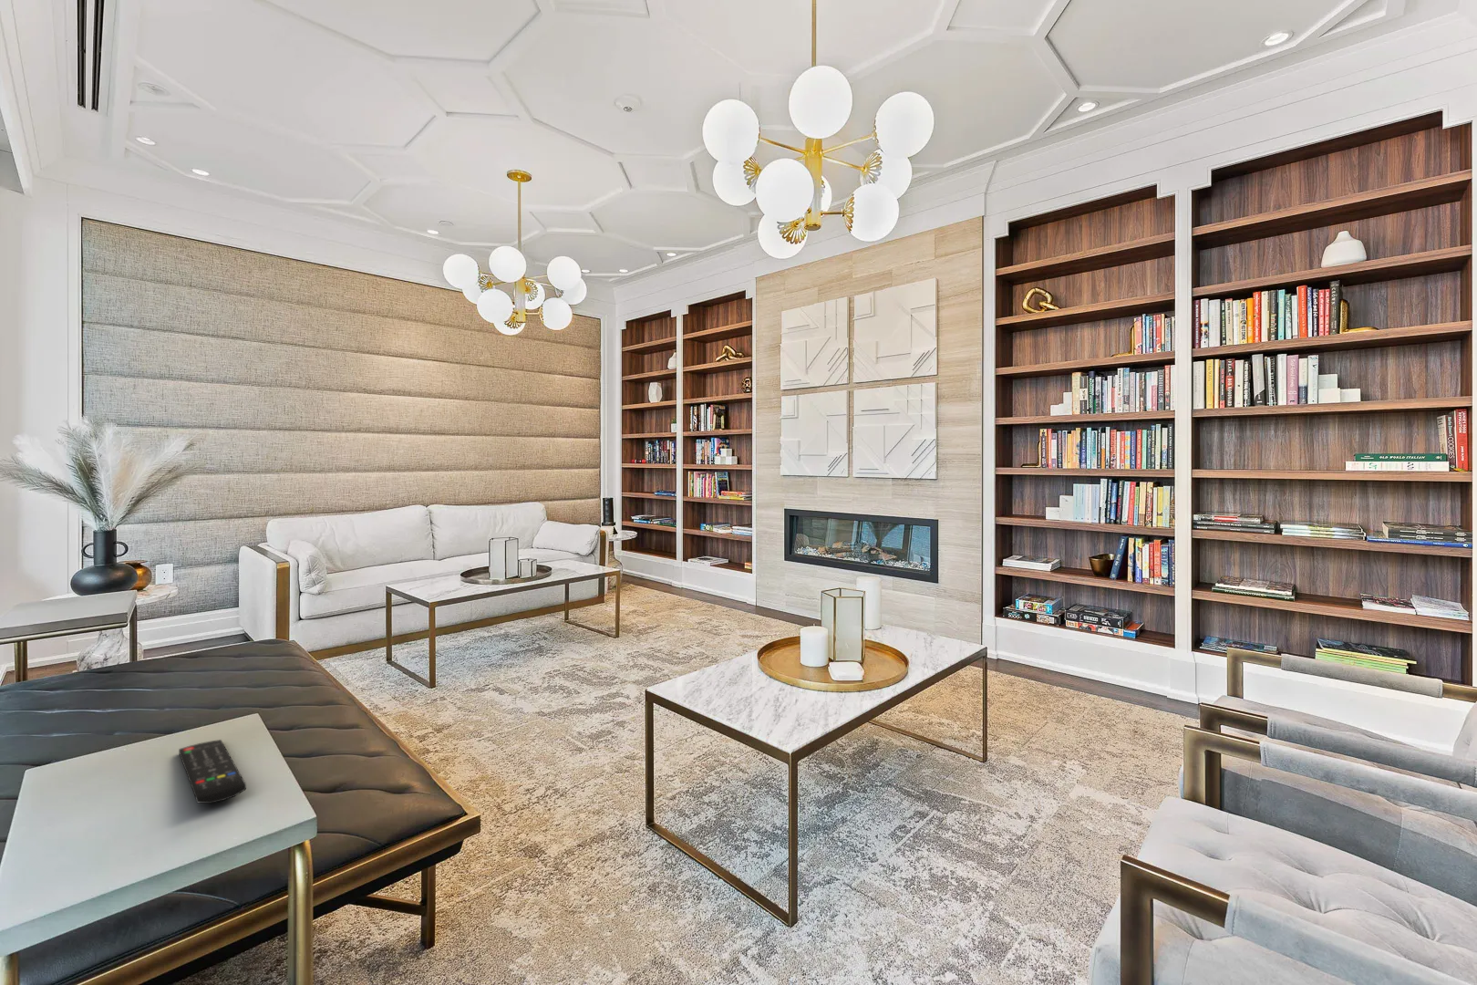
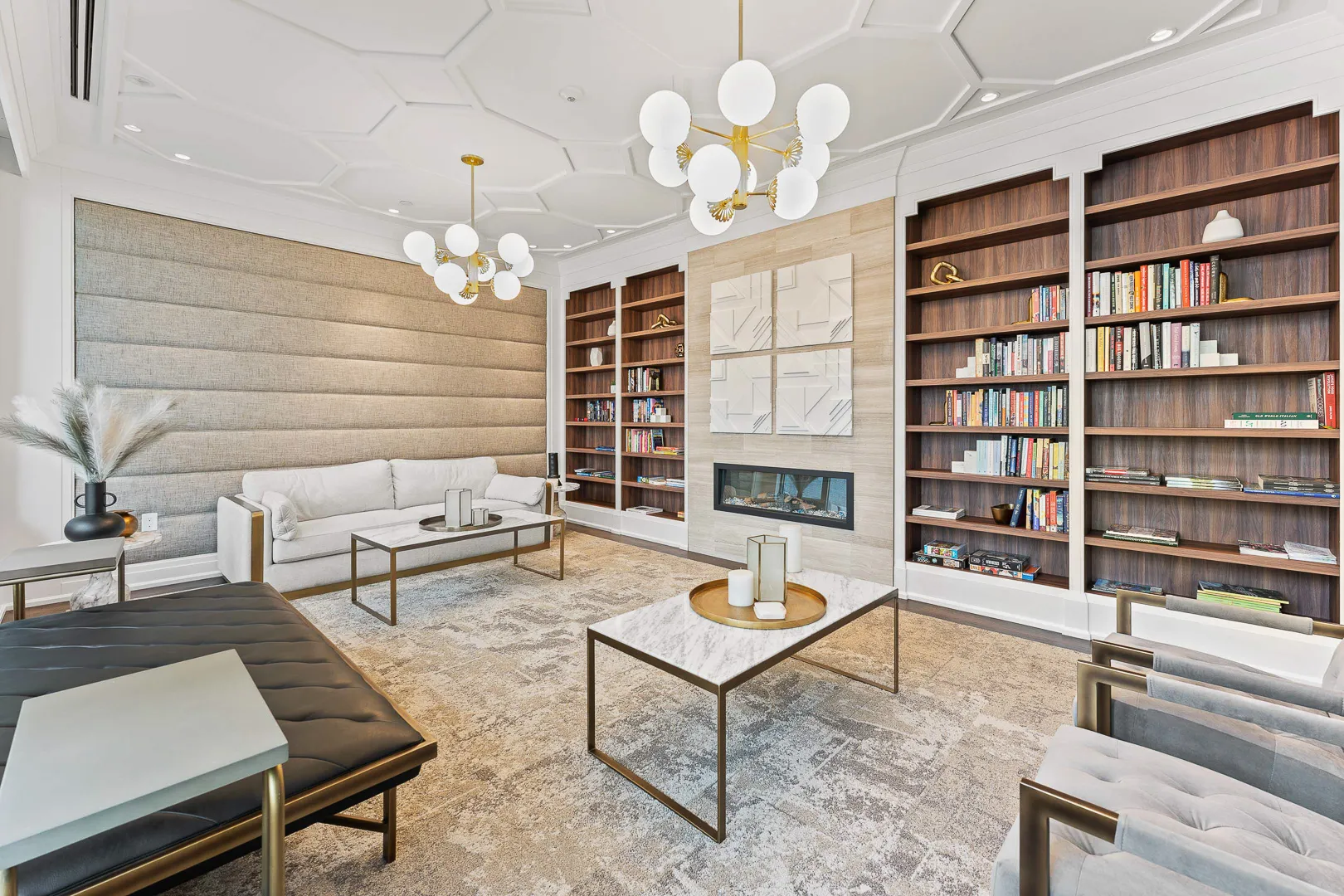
- remote control (210, 768)
